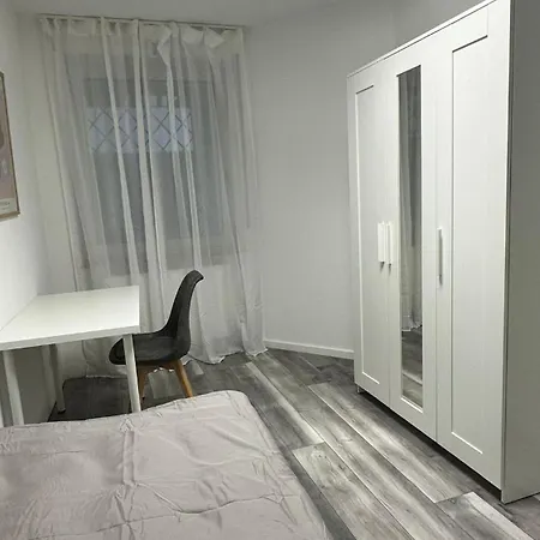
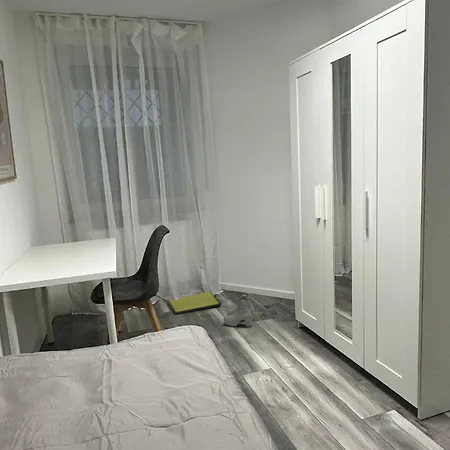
+ bag (194, 301)
+ boots (238, 309)
